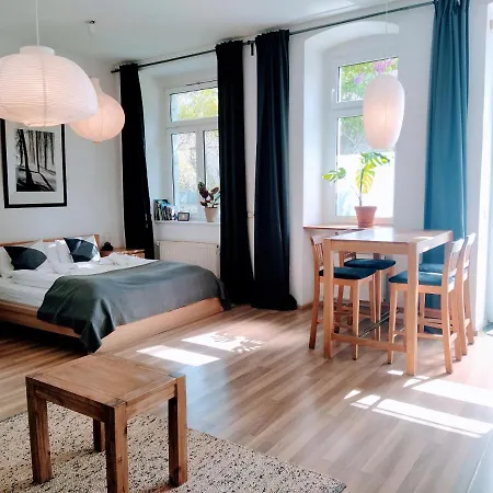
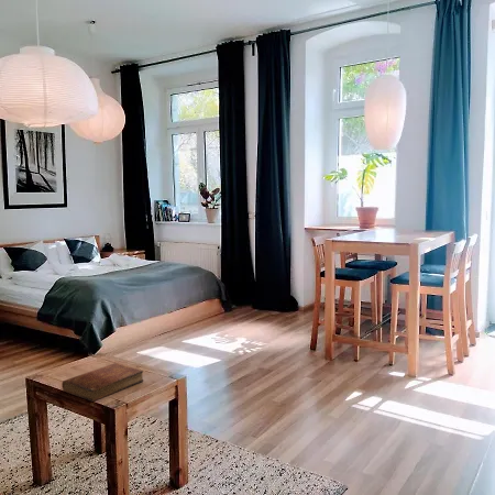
+ bible (103, 380)
